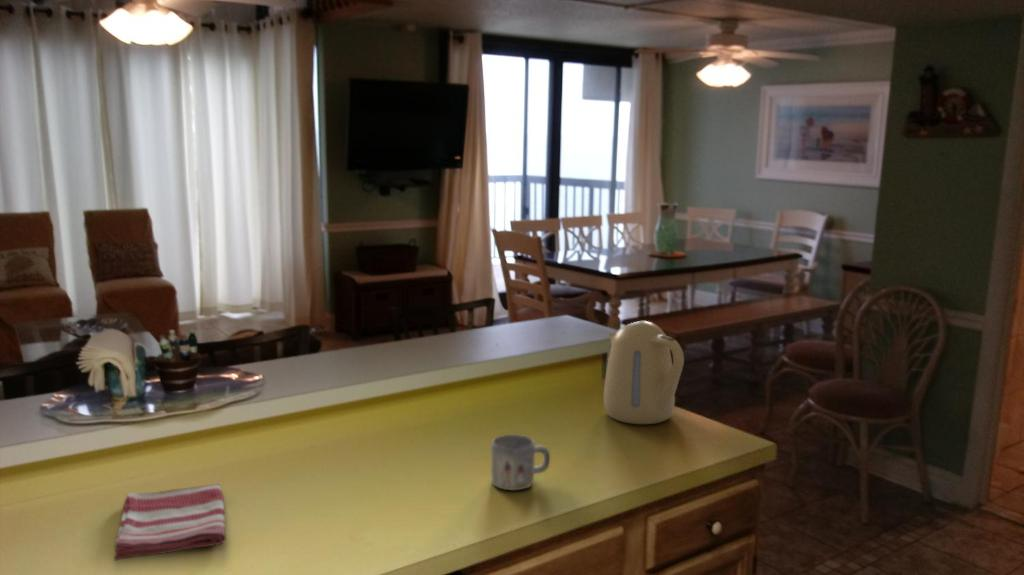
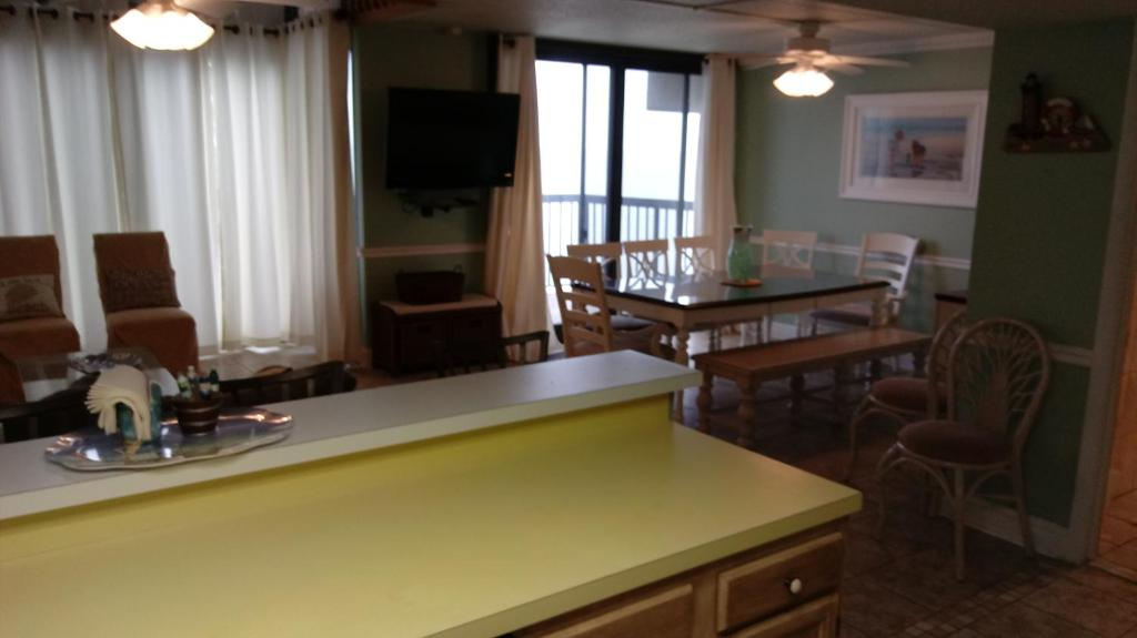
- mug (520, 461)
- kettle (643, 369)
- dish towel (173, 516)
